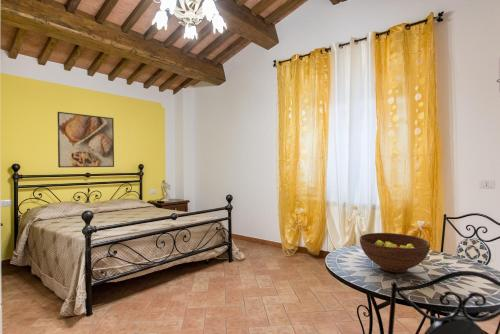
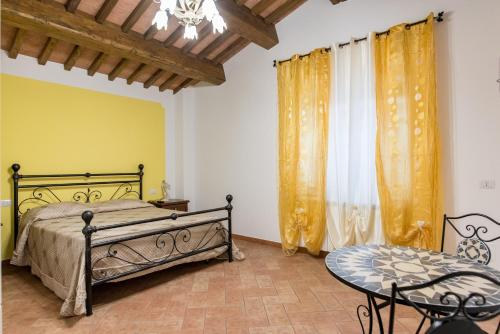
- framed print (87, 141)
- fruit bowl (393, 254)
